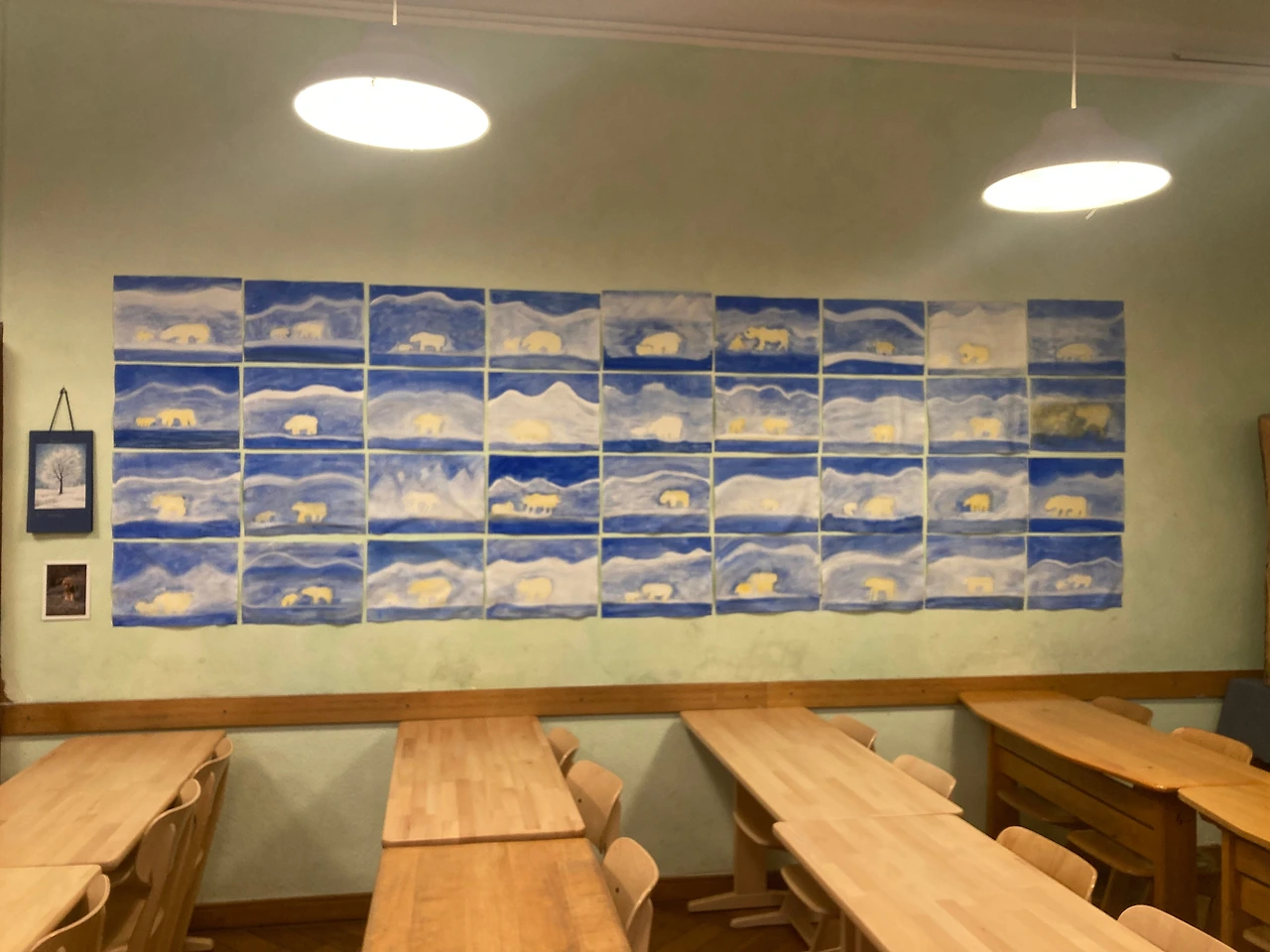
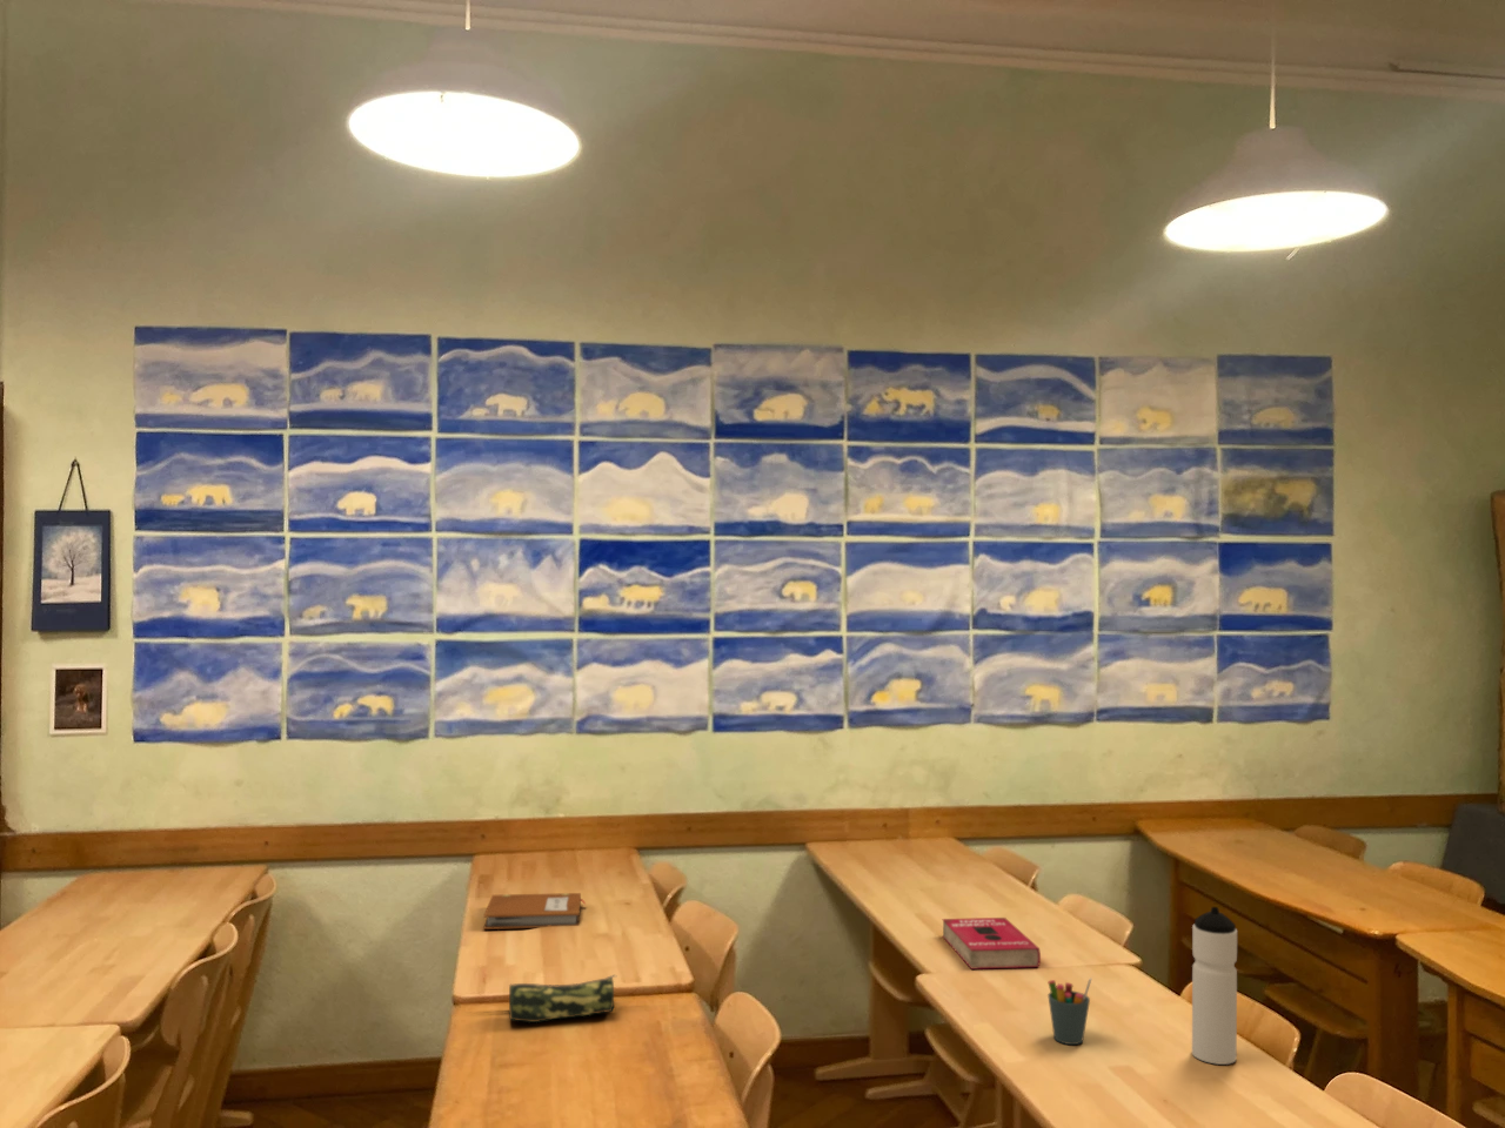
+ book (988, 941)
+ pencil case (563, 999)
+ pen holder (1068, 1007)
+ notebook (536, 910)
+ water bottle (1213, 981)
